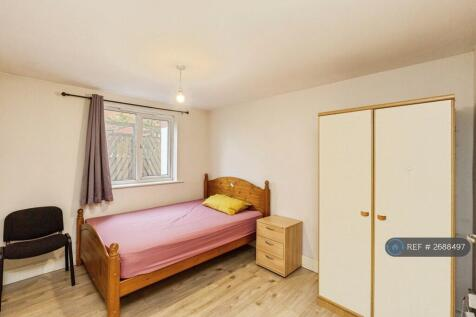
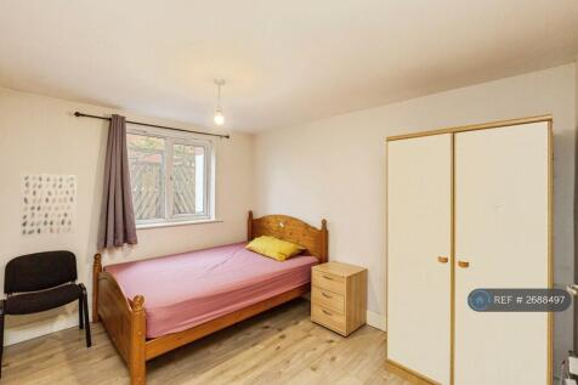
+ wall art (49, 205)
